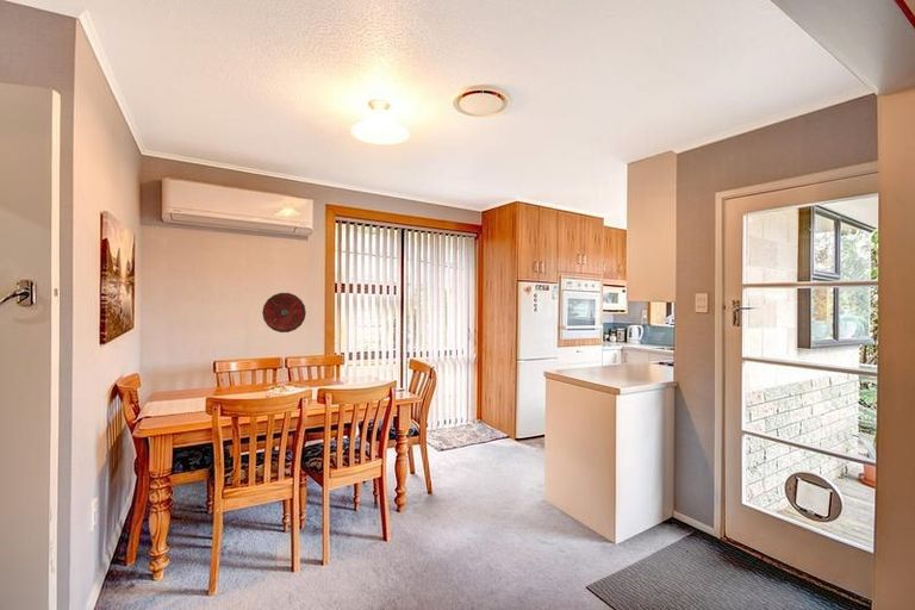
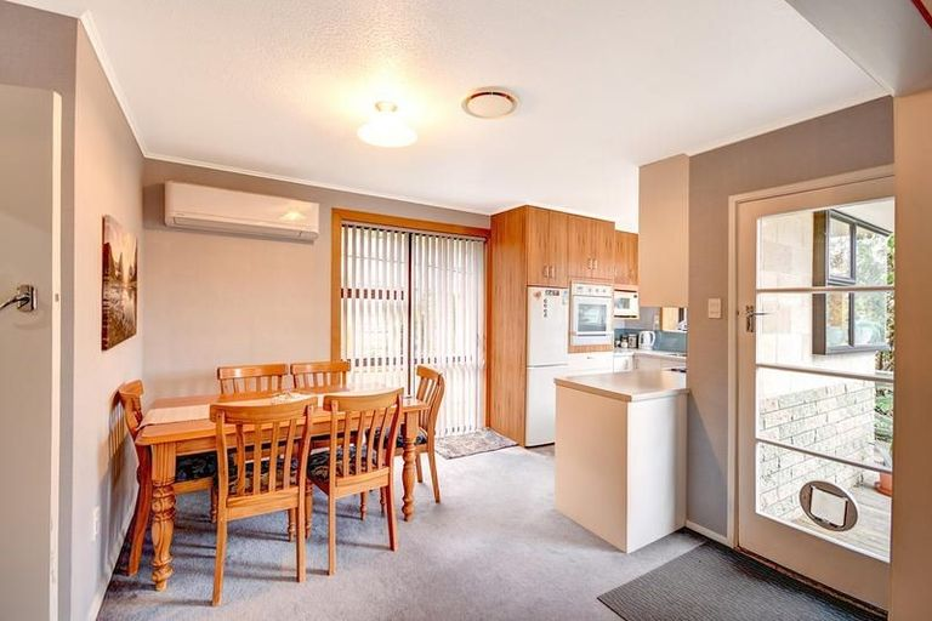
- round shield (284, 312)
